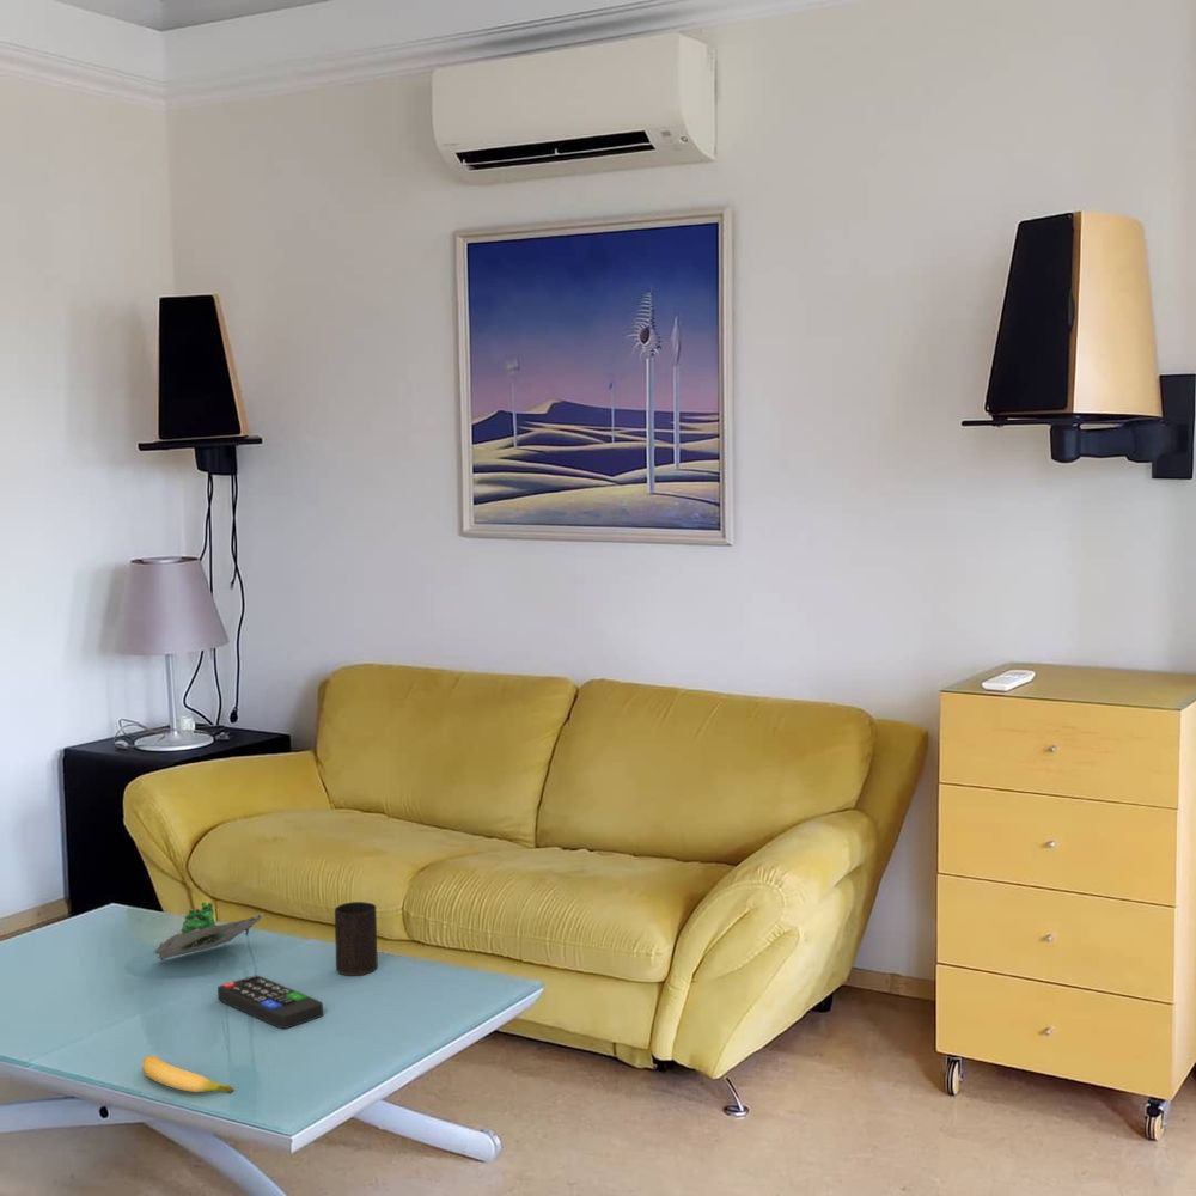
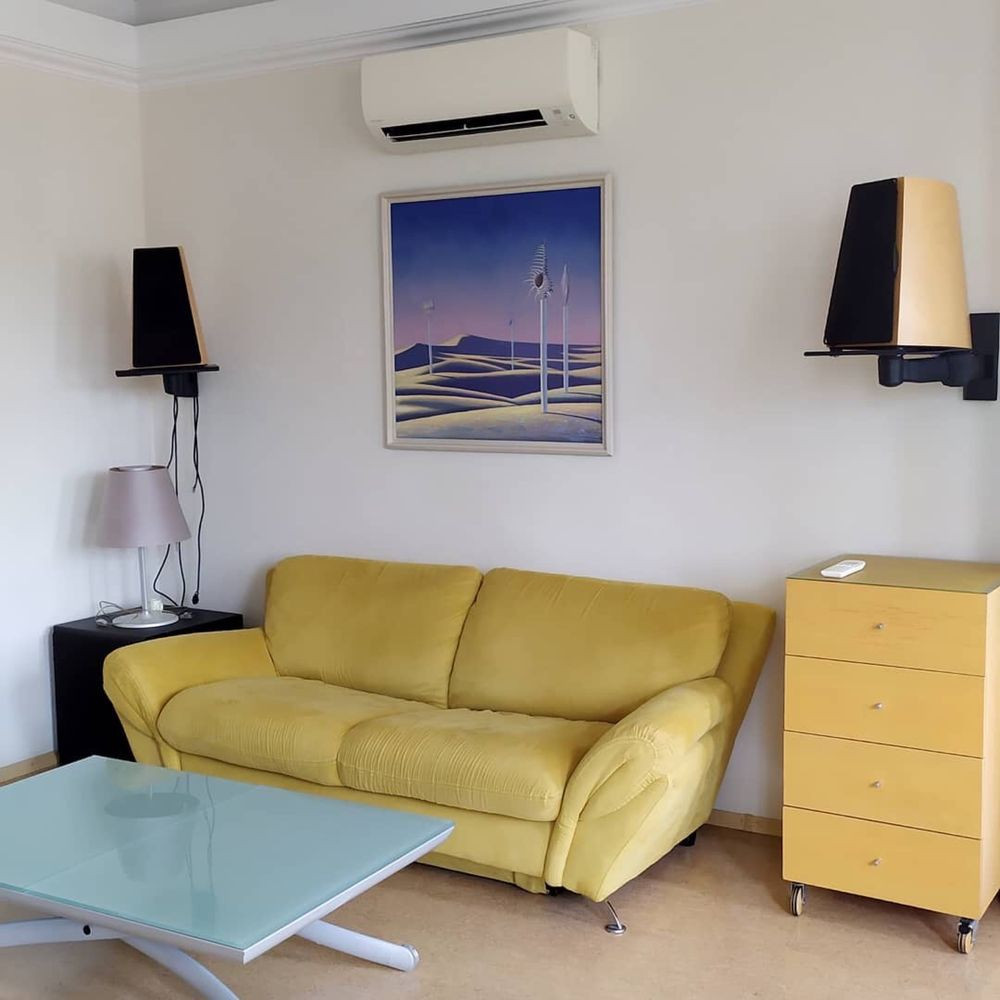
- banana (179, 1072)
- remote control (269, 1000)
- cup (355, 938)
- succulent plant (202, 933)
